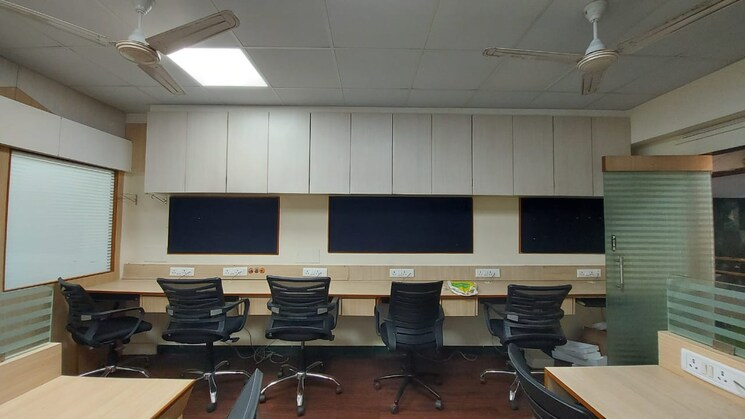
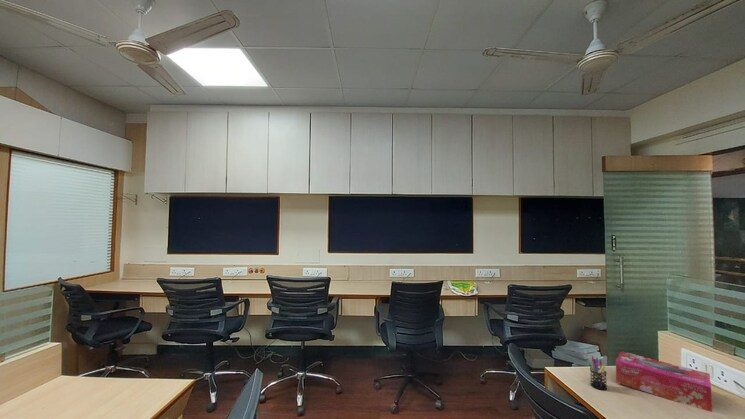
+ tissue box (661, 378)
+ pen holder (596, 372)
